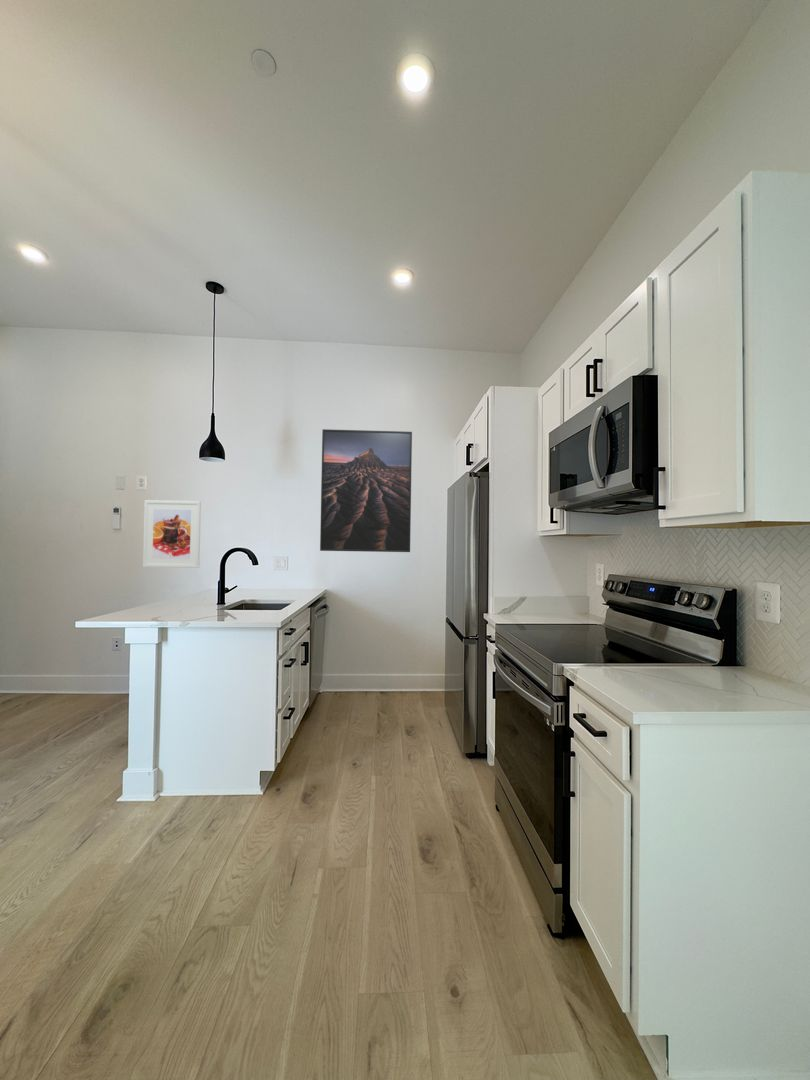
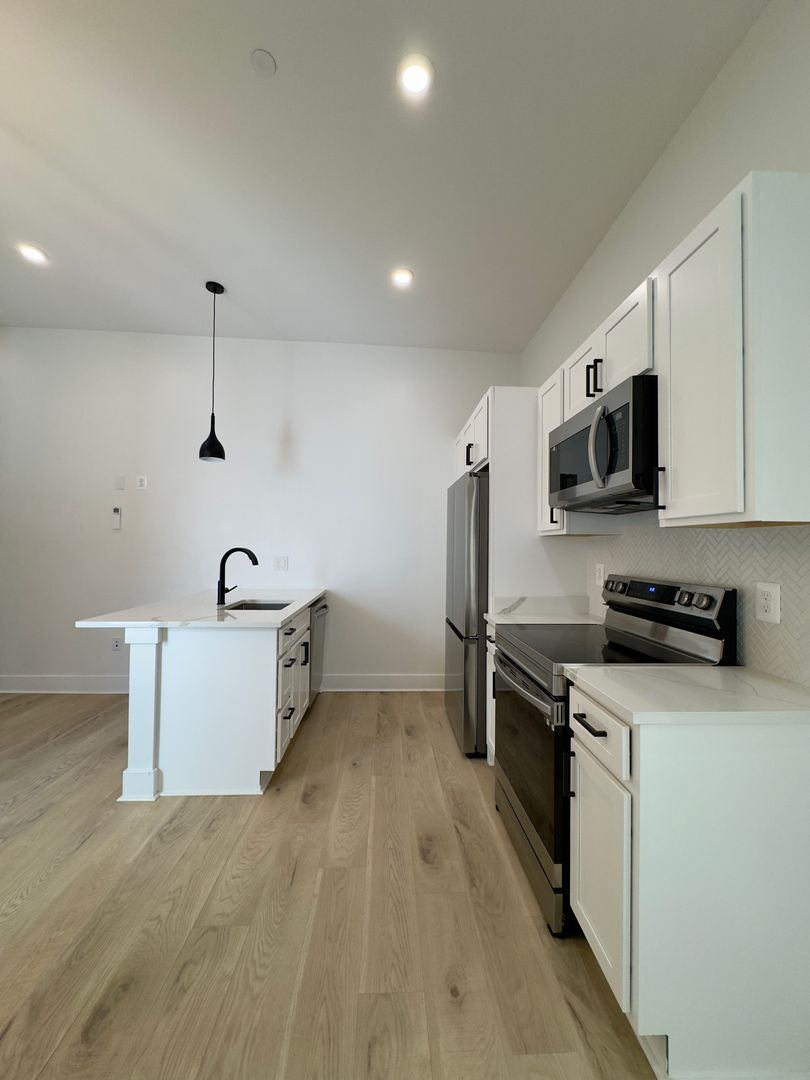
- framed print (172, 534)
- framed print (366, 490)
